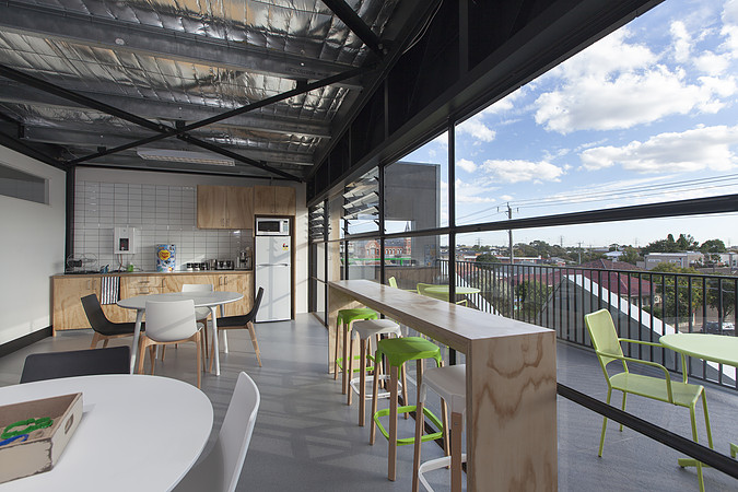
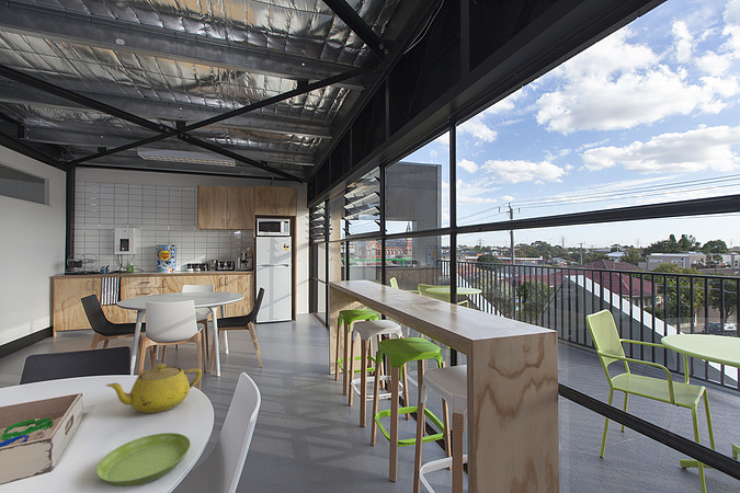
+ teapot (157, 385)
+ saucer (146, 459)
